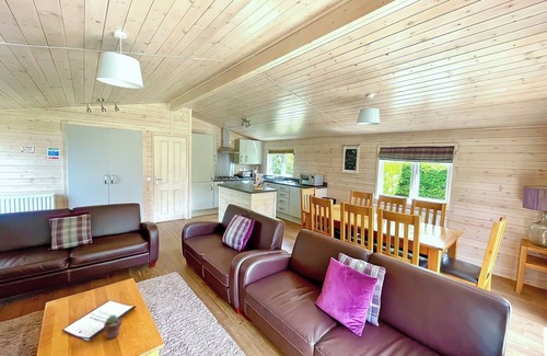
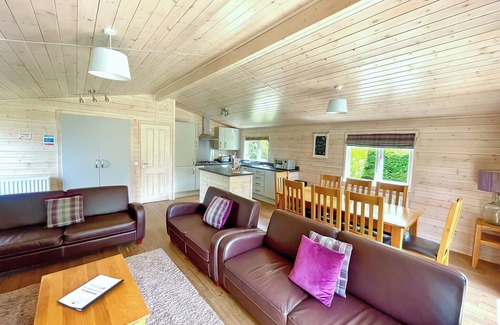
- potted succulent (113, 325)
